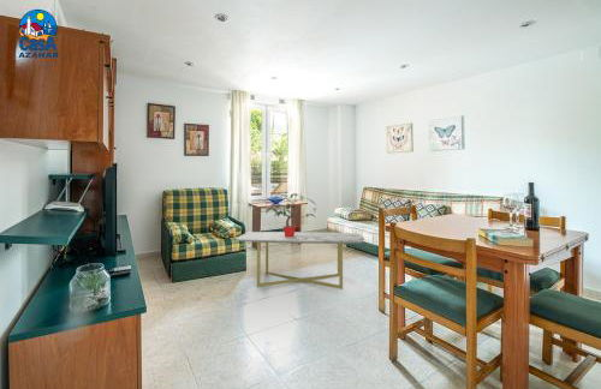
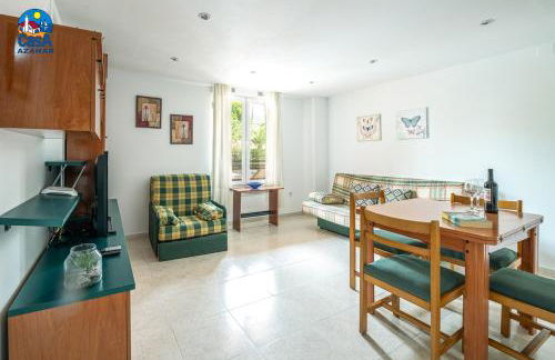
- coffee table (300, 243)
- potted plant (291, 214)
